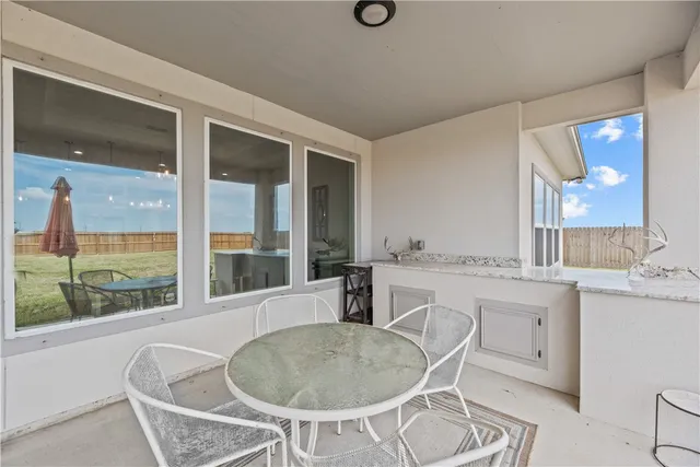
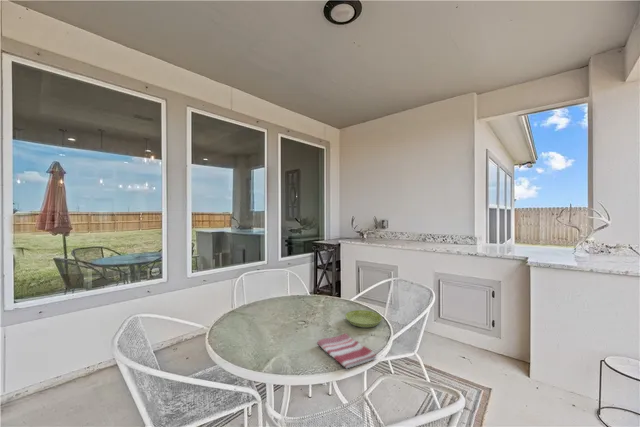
+ dish towel (345, 348)
+ saucer (363, 319)
